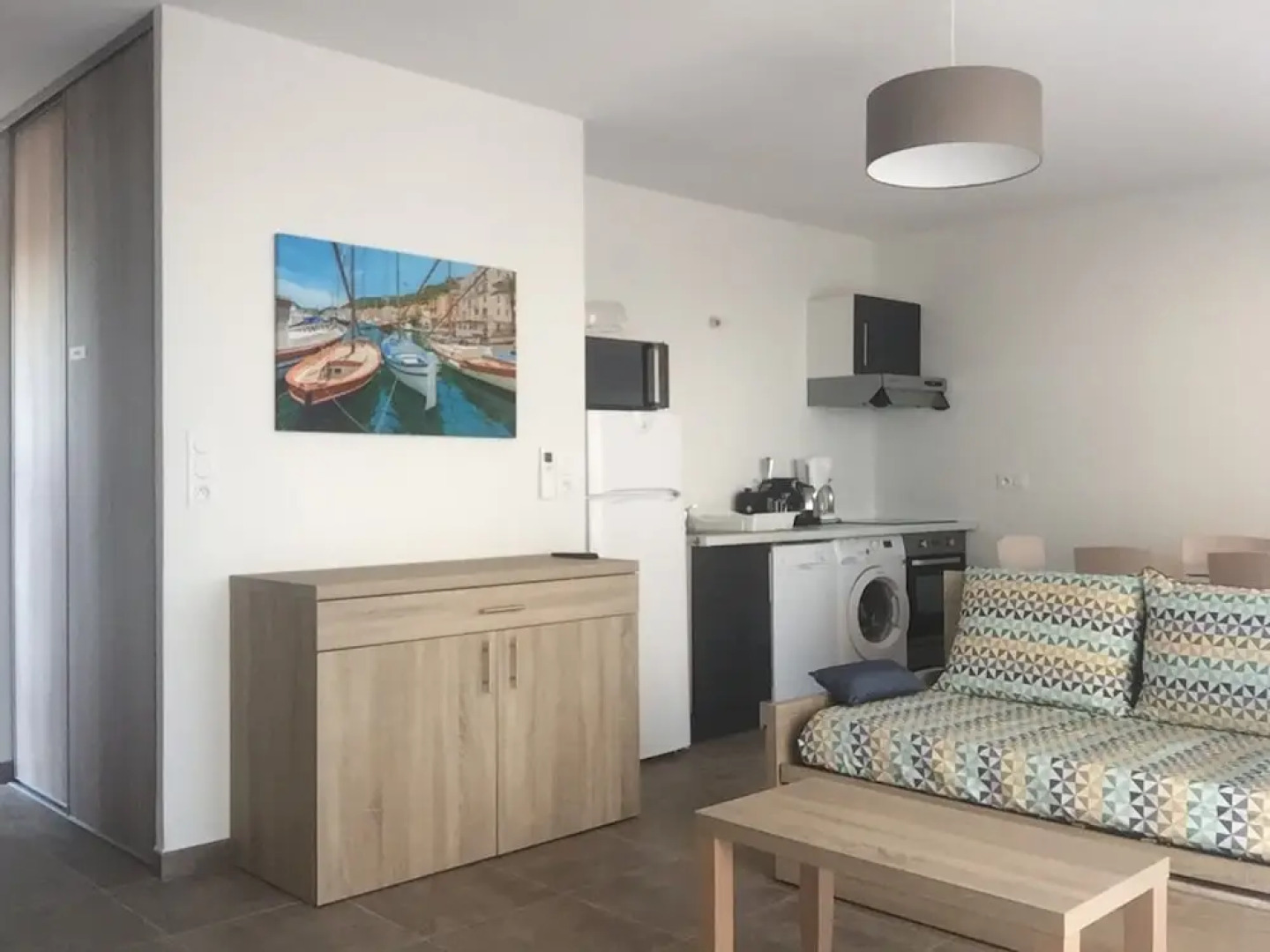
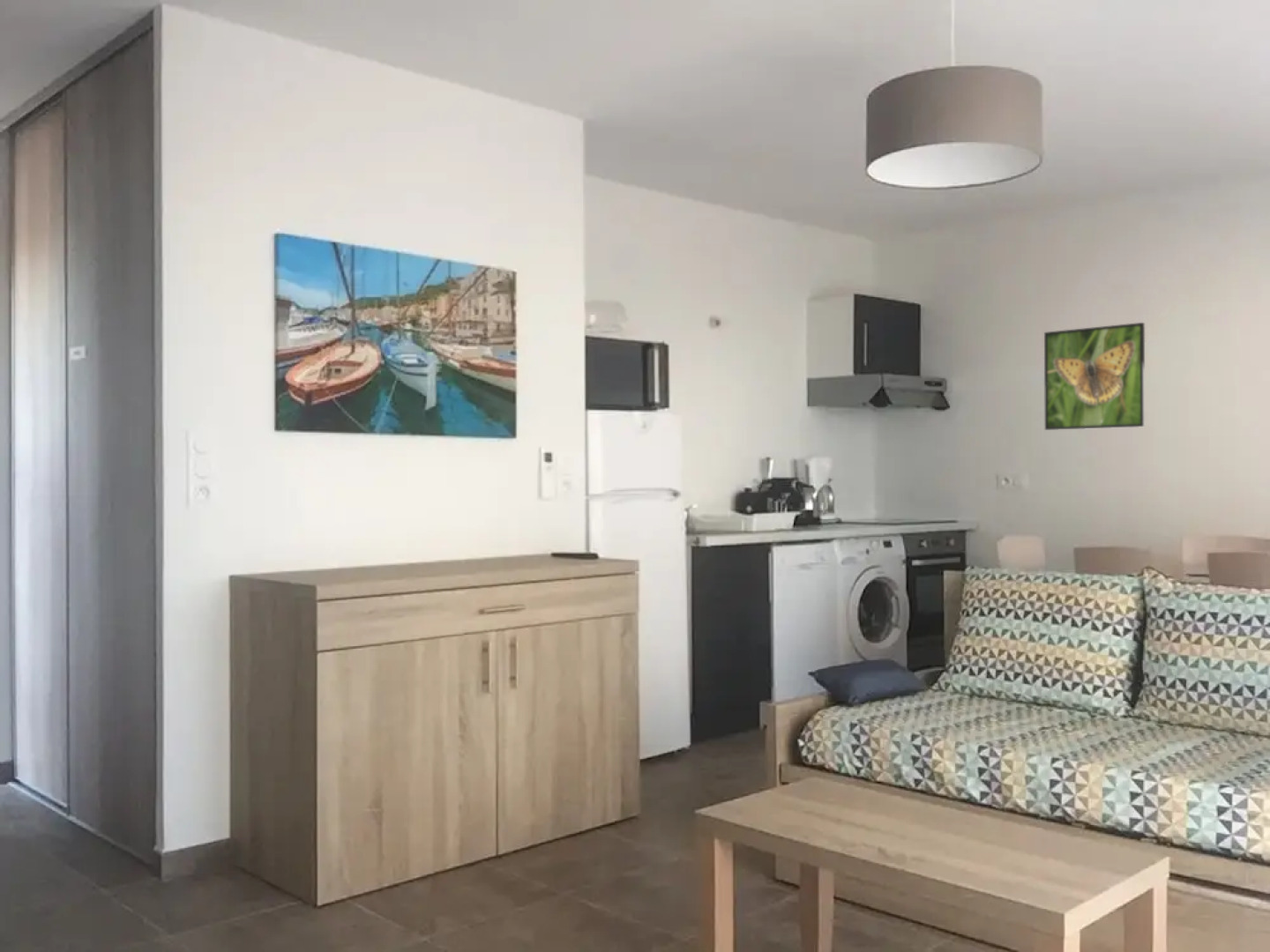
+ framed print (1093, 377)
